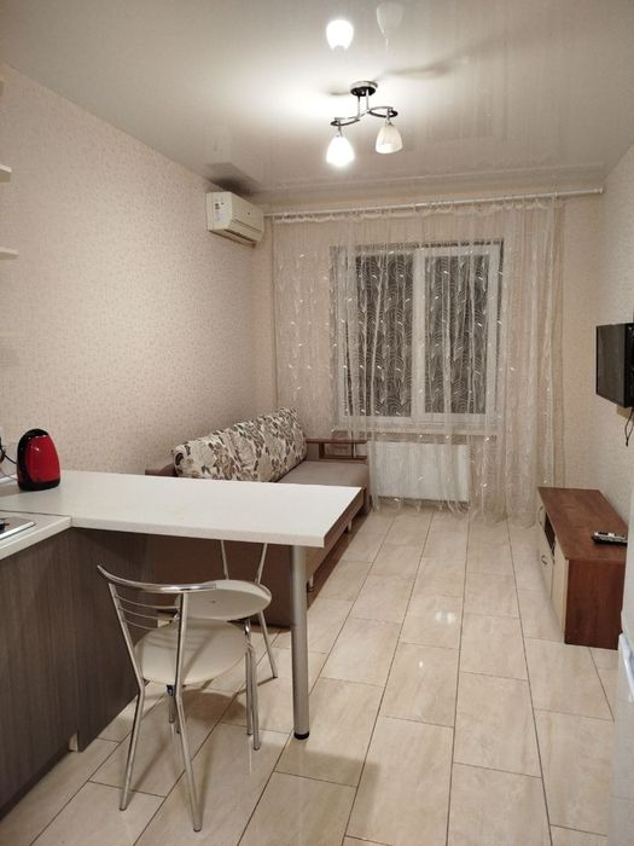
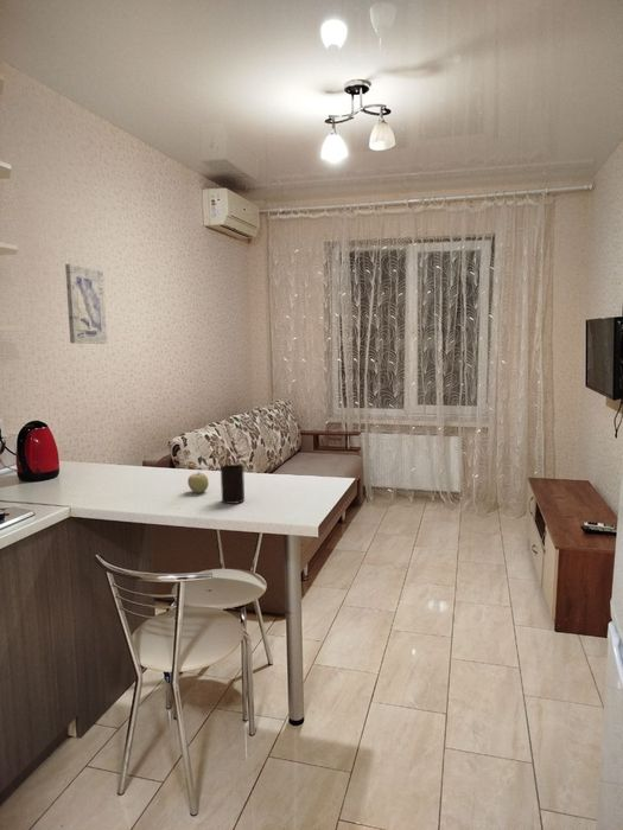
+ cup (233, 483)
+ fruit (198, 480)
+ wall art (87, 305)
